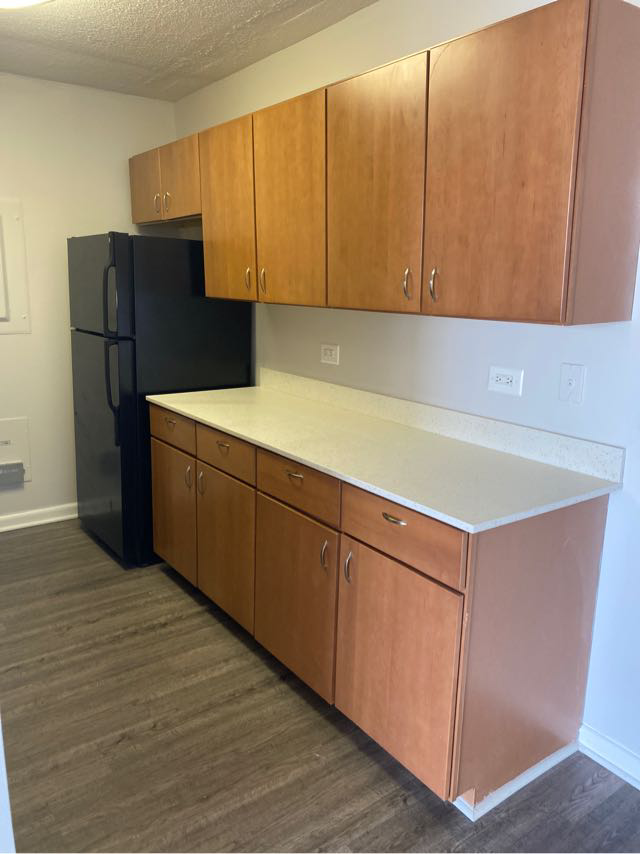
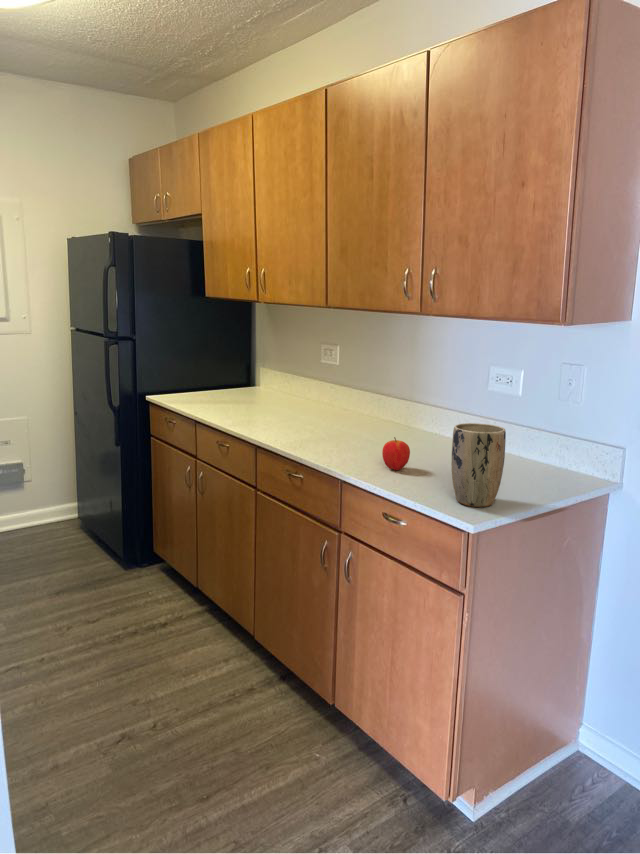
+ plant pot (476, 464)
+ apple (396, 453)
